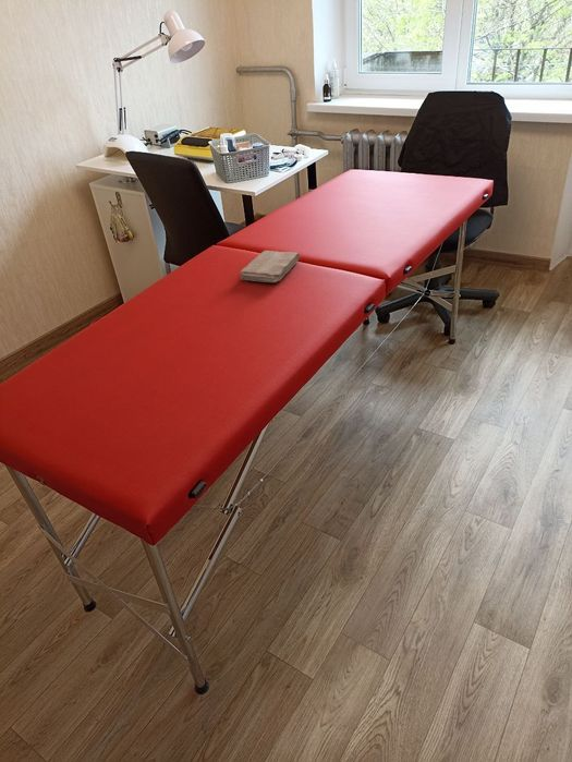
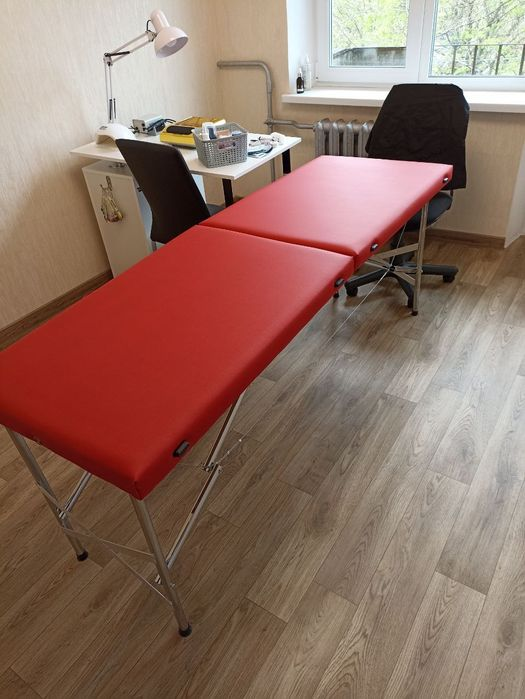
- washcloth (269, 265)
